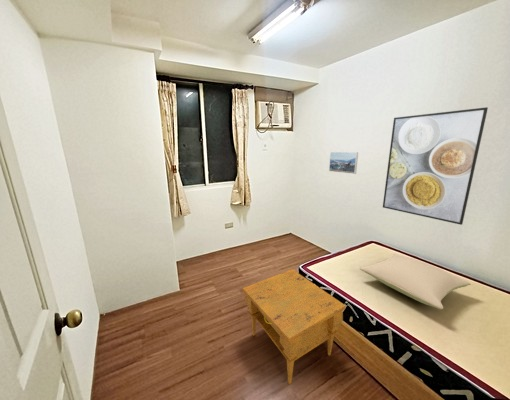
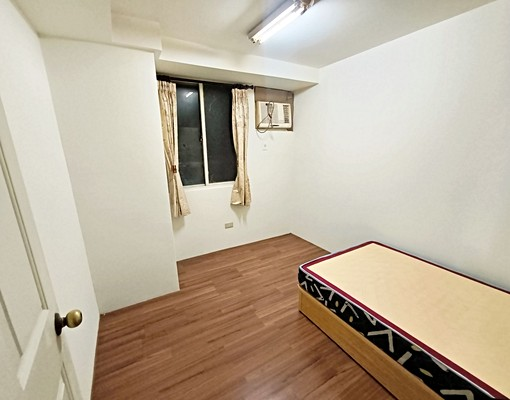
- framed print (425, 166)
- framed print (342, 162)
- pillow (411, 275)
- nightstand (290, 321)
